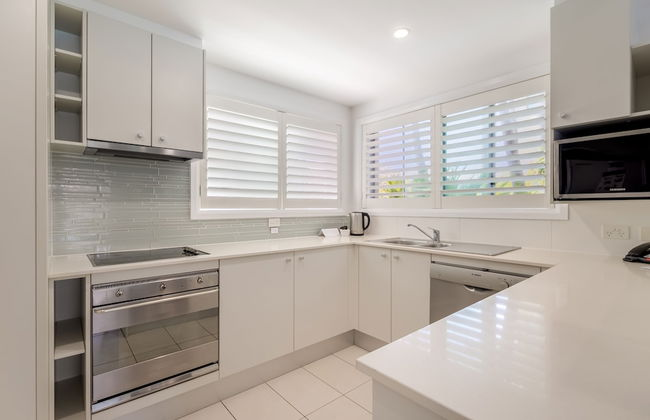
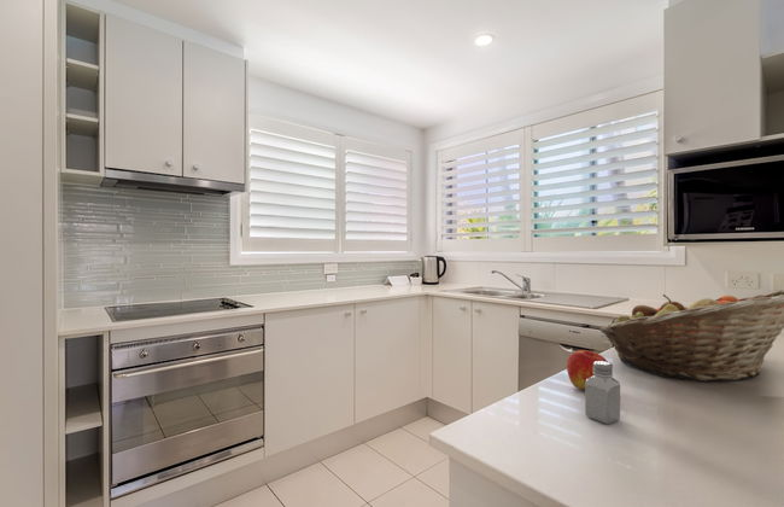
+ apple (587, 369)
+ saltshaker (602, 390)
+ fruit basket (694, 326)
